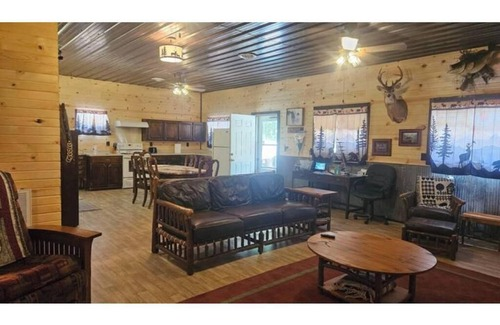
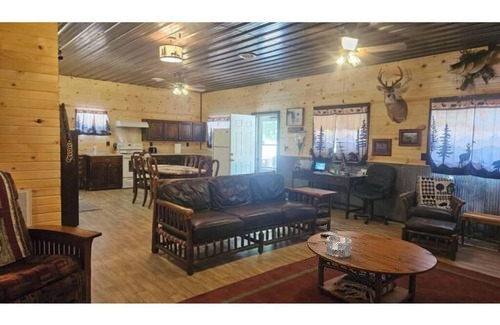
+ decorative bowl (338, 246)
